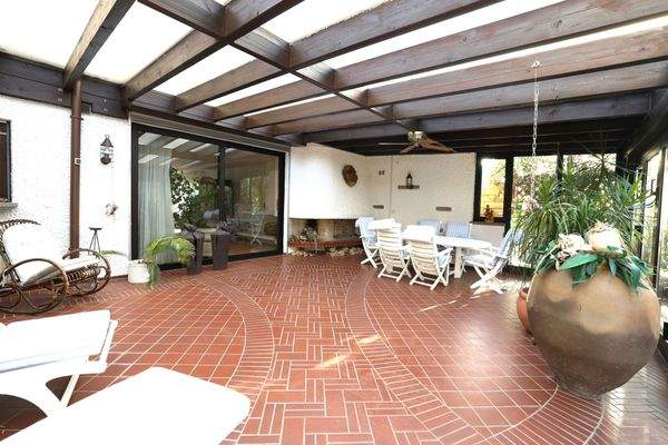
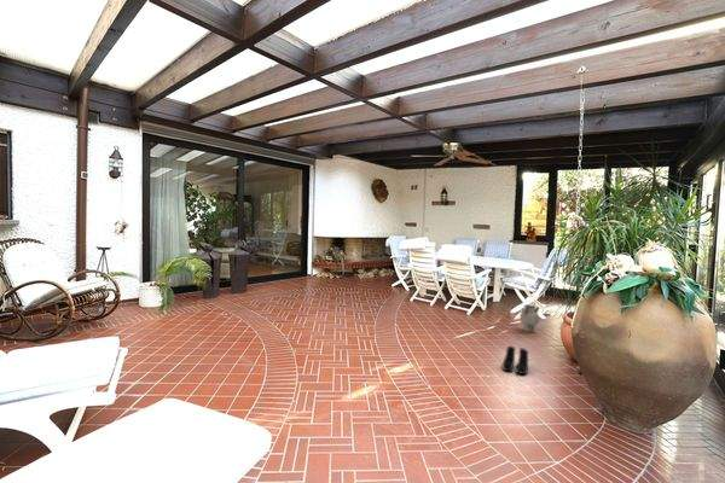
+ boots (514, 357)
+ ceramic jug (530, 318)
